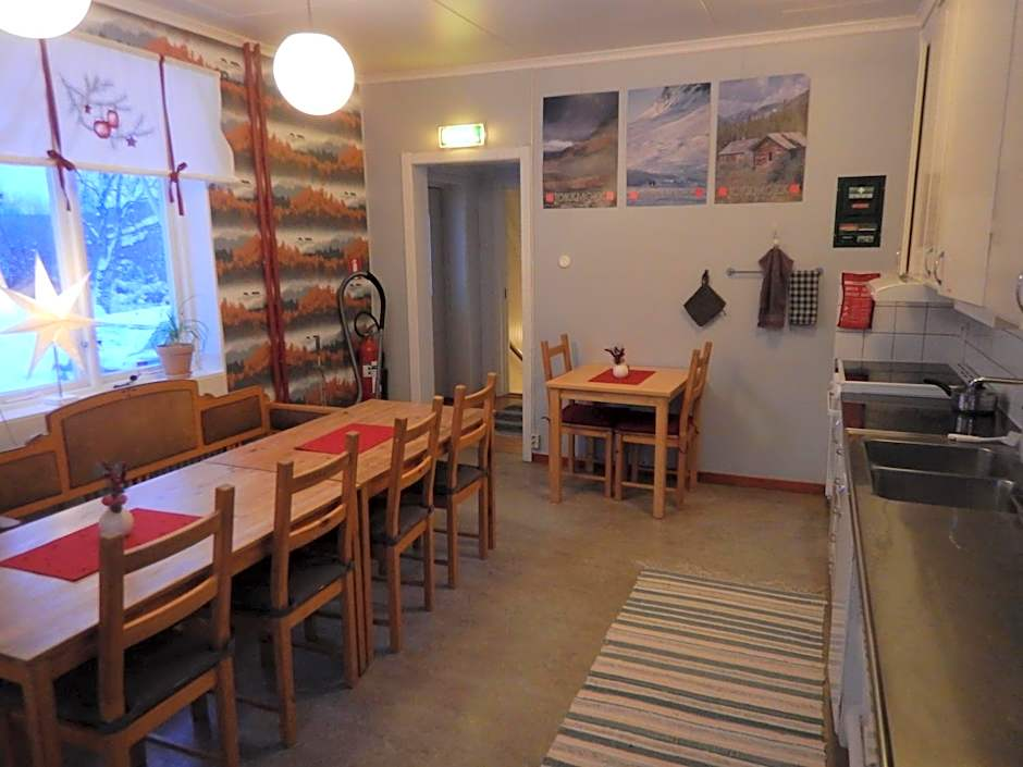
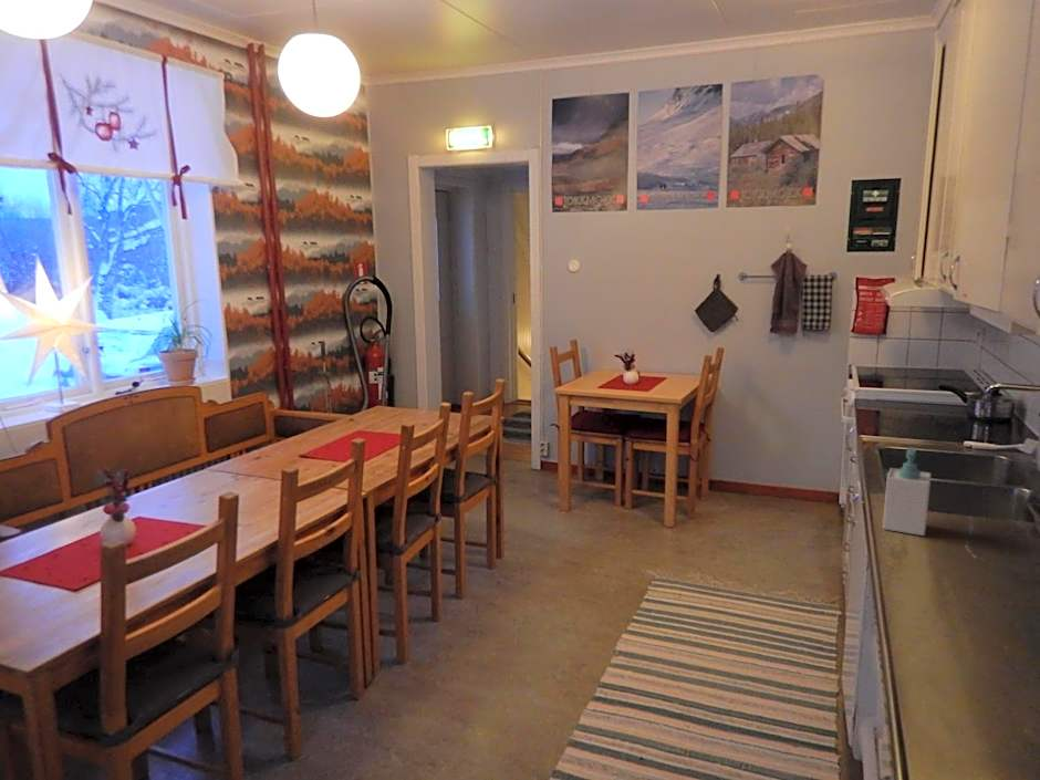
+ soap bottle (907, 488)
